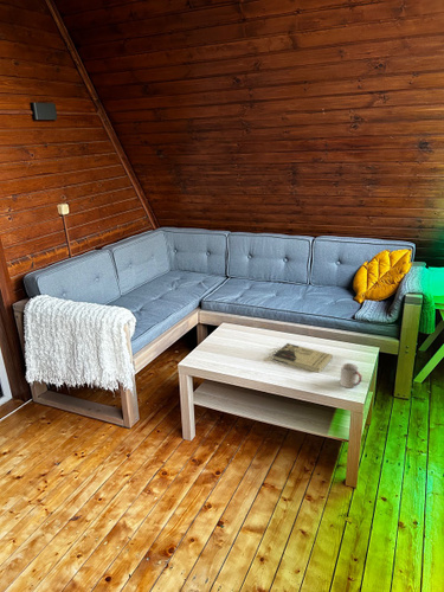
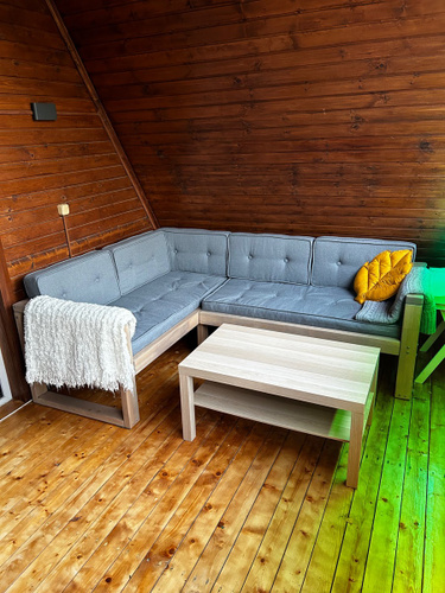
- cup (352, 377)
- book (302, 356)
